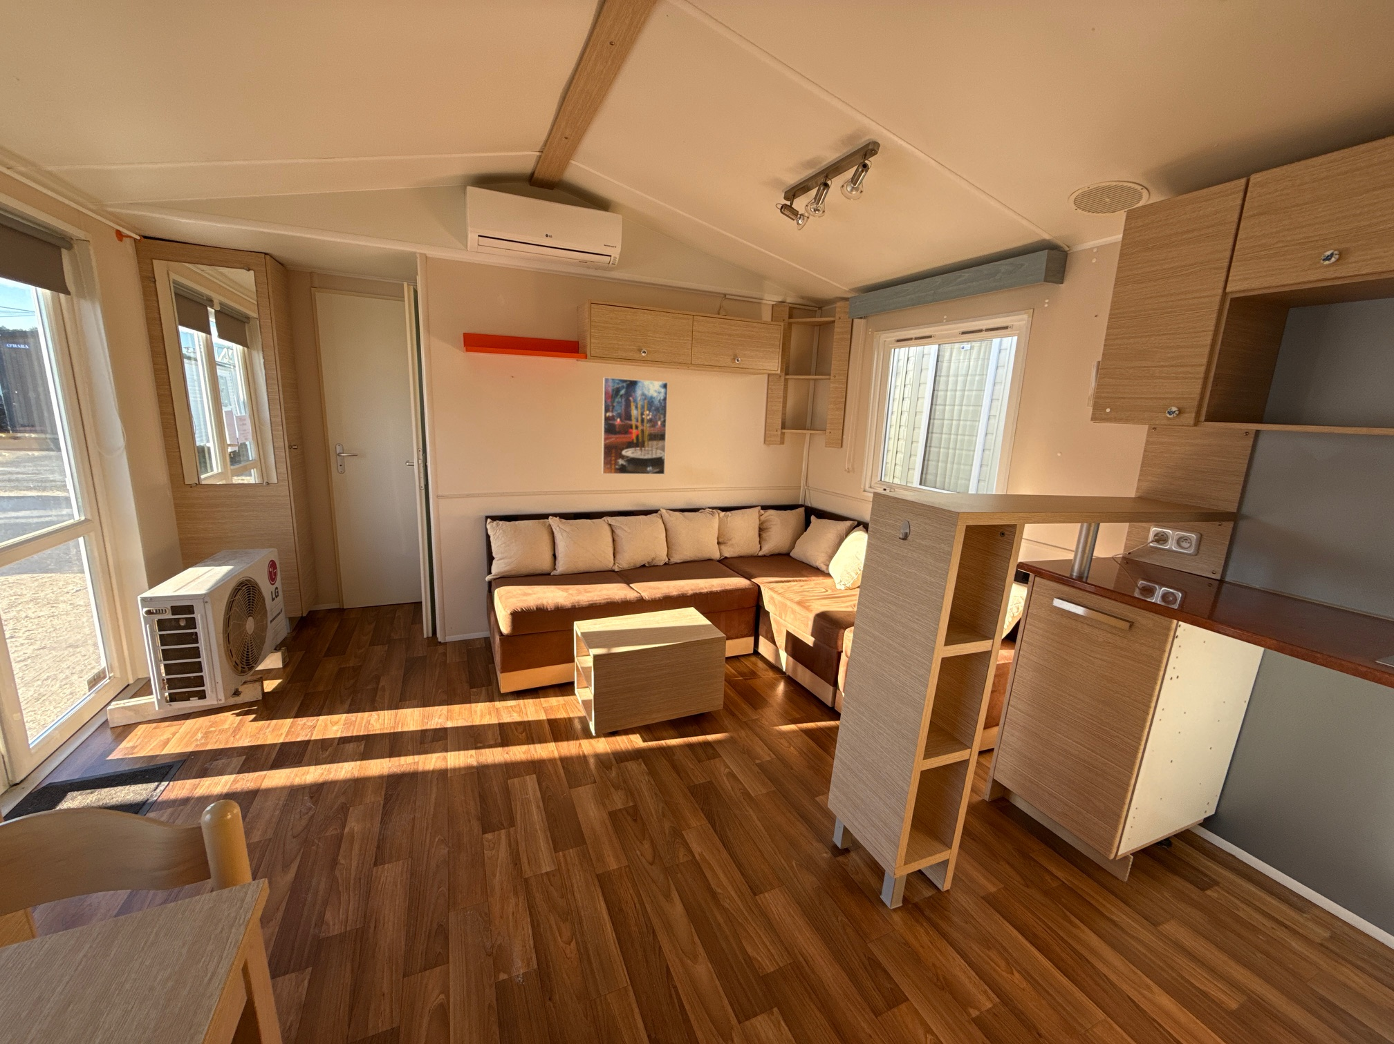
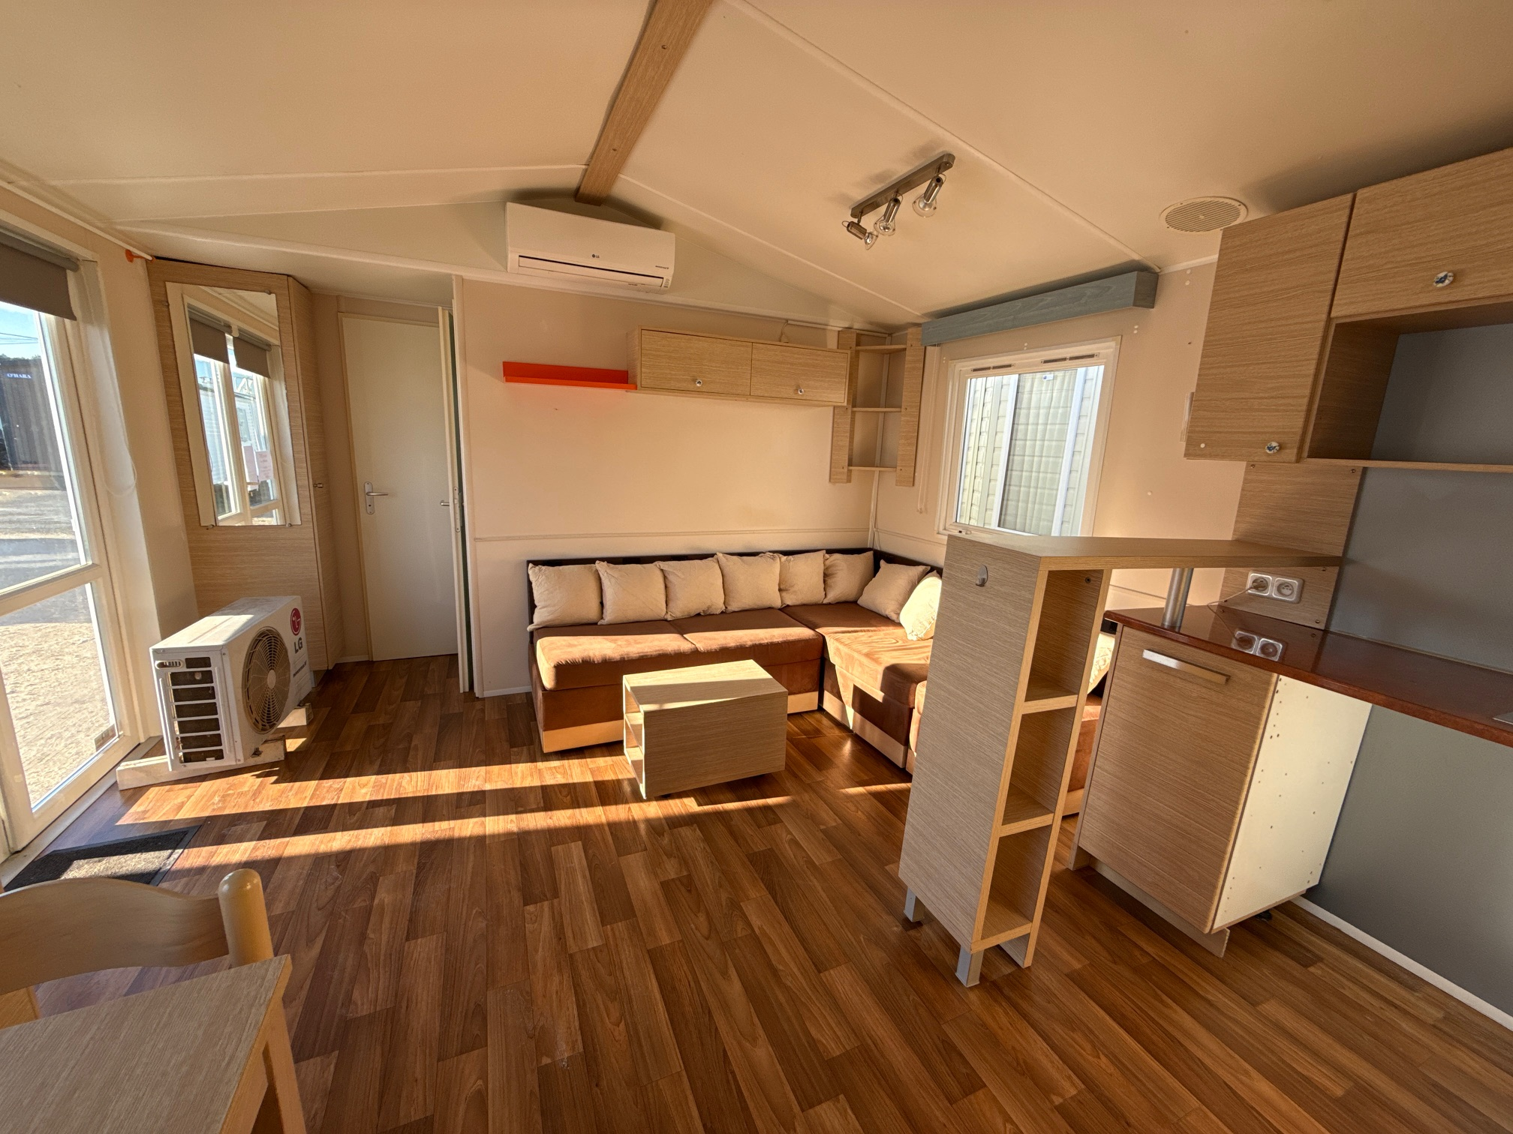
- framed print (634, 428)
